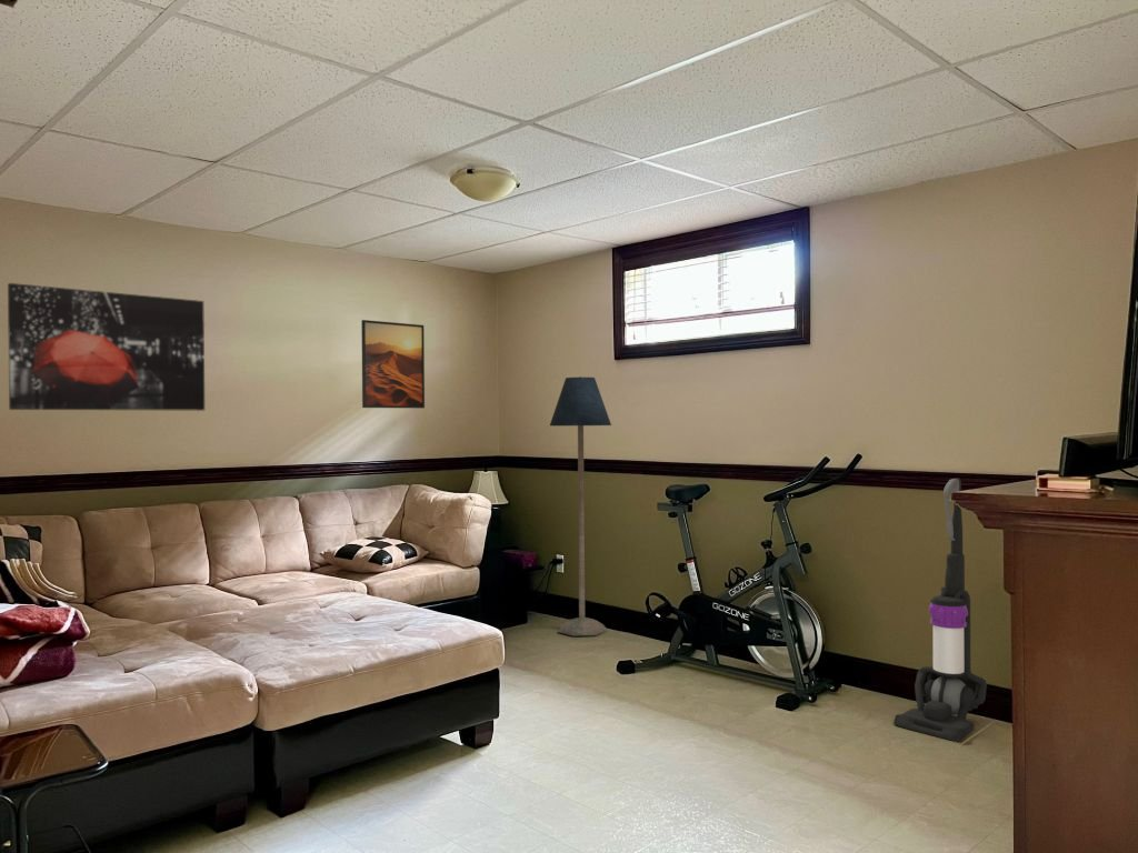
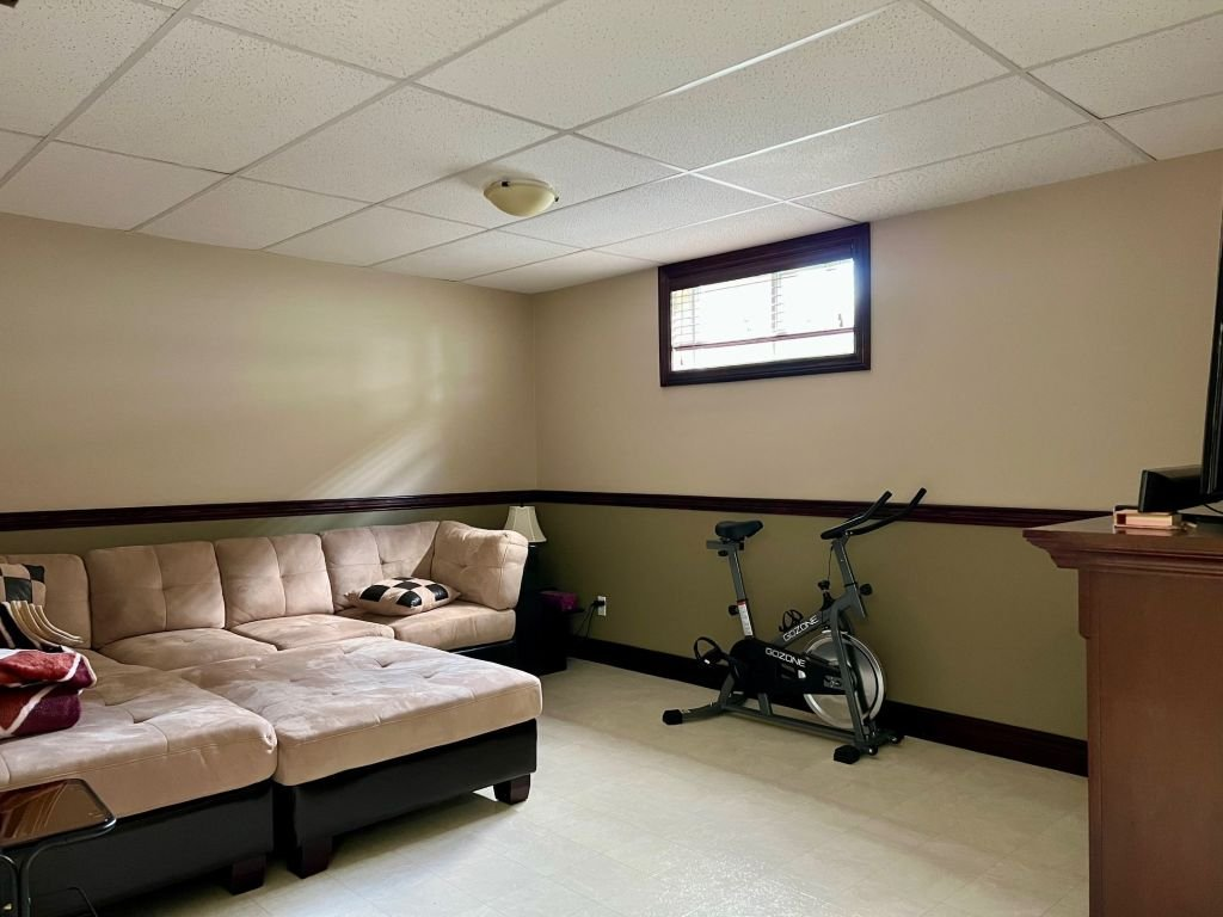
- vacuum cleaner (945, 601)
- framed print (393, 364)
- wall art (113, 351)
- floor lamp (581, 503)
